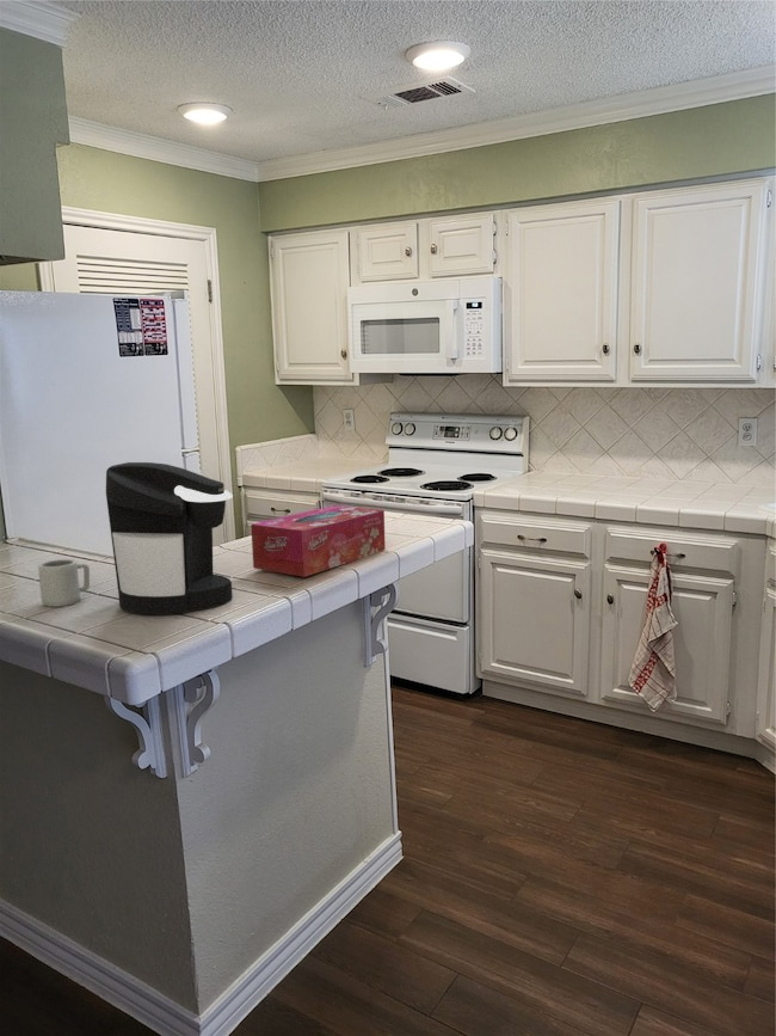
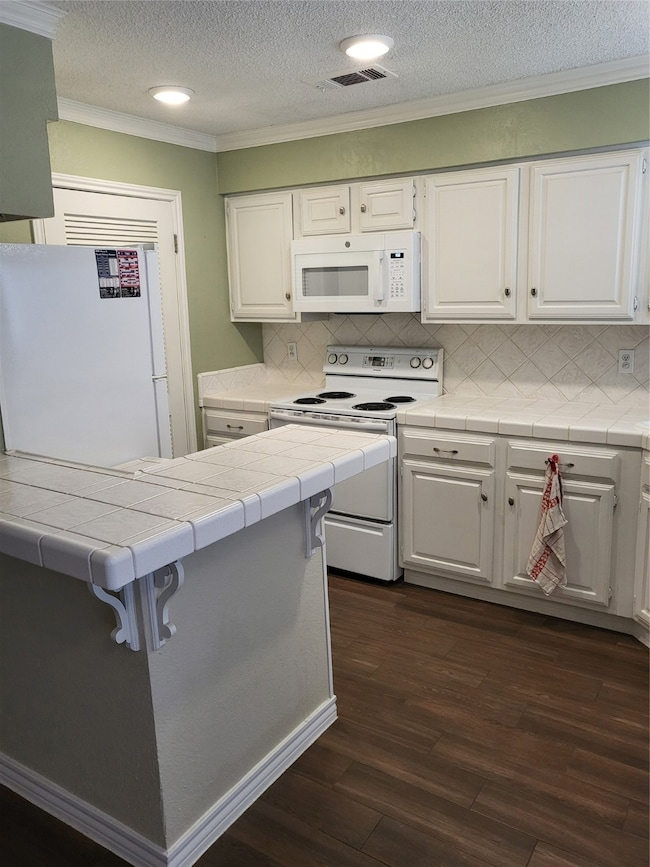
- tissue box (320, 538)
- coffee maker (174, 532)
- cup (64, 581)
